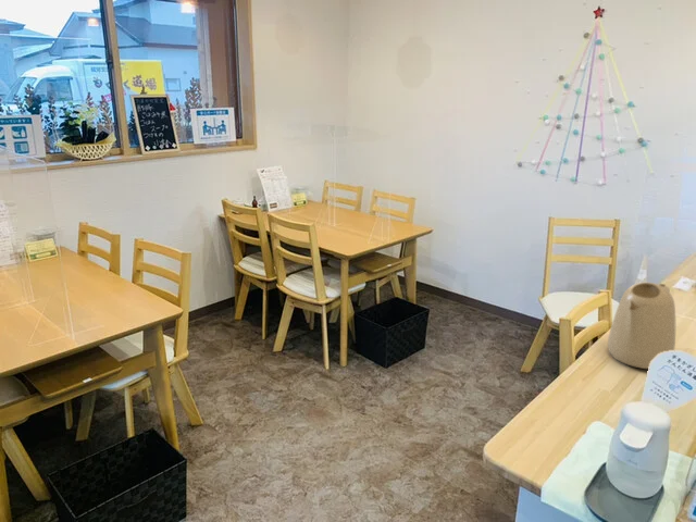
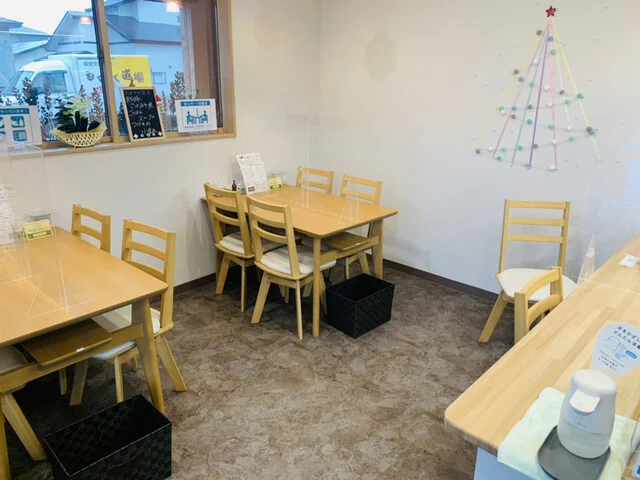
- kettle (646, 320)
